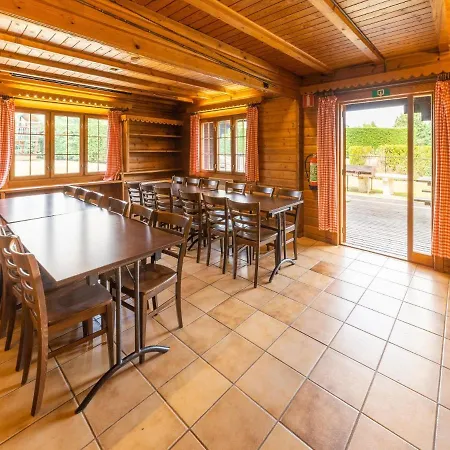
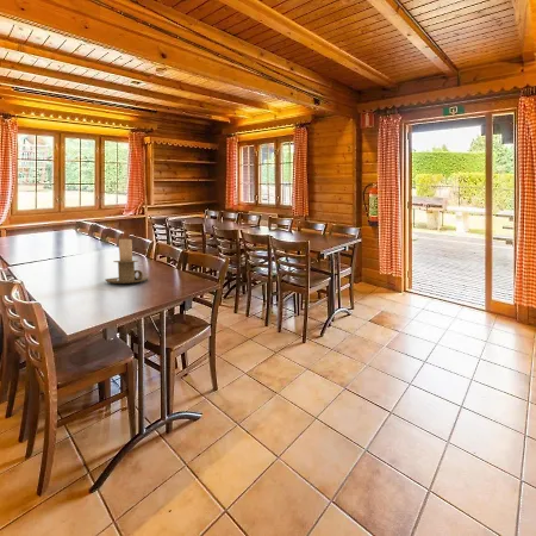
+ candle holder (125, 260)
